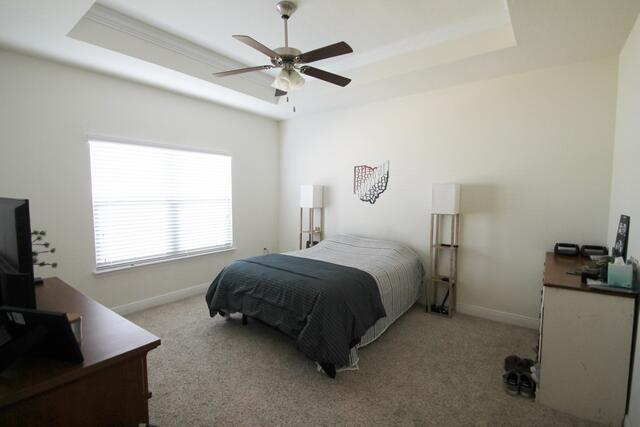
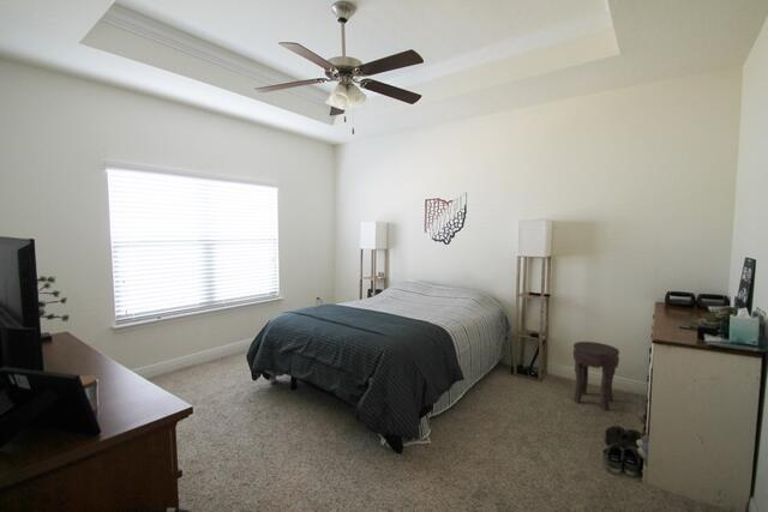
+ side table (594, 367)
